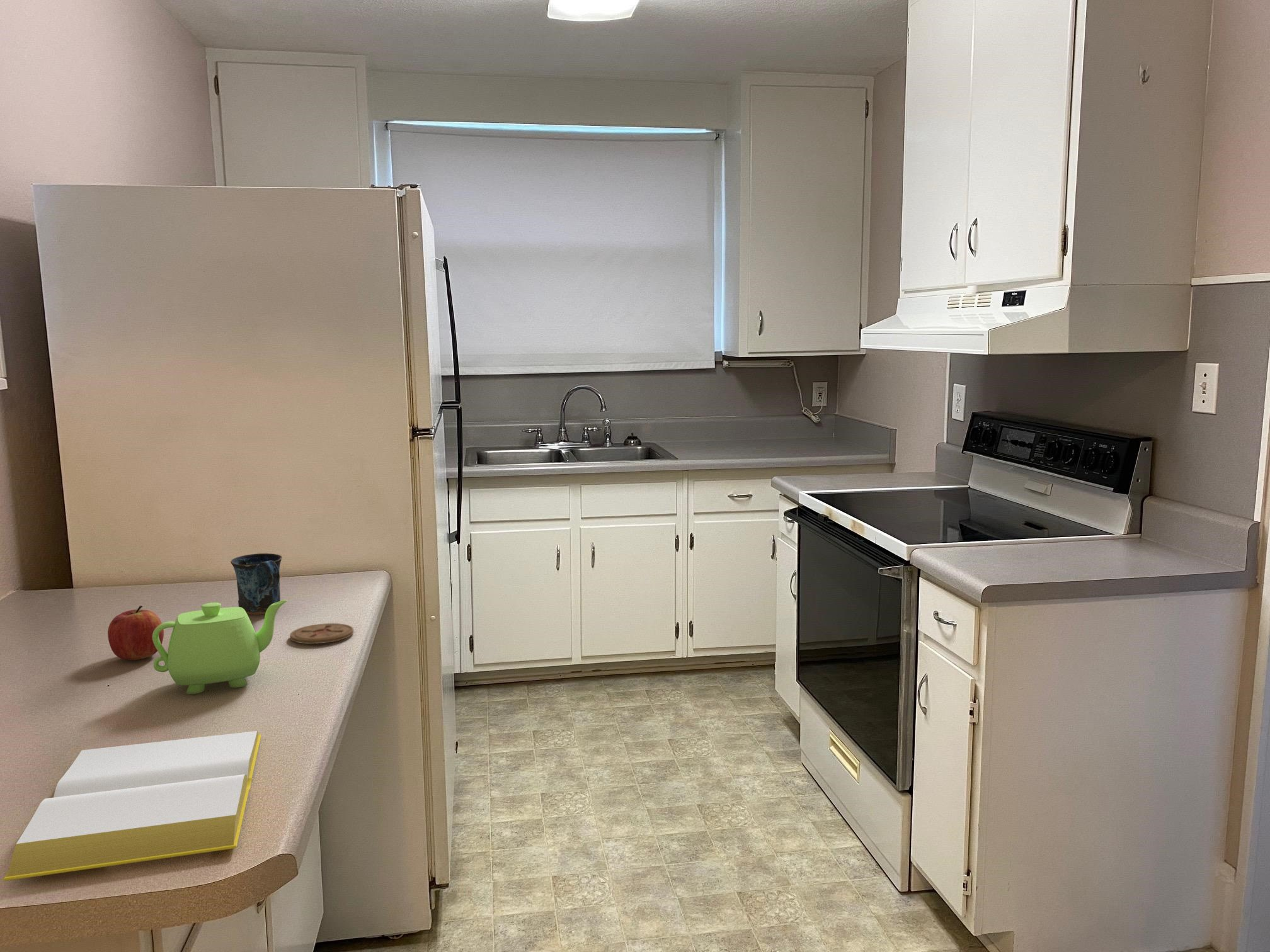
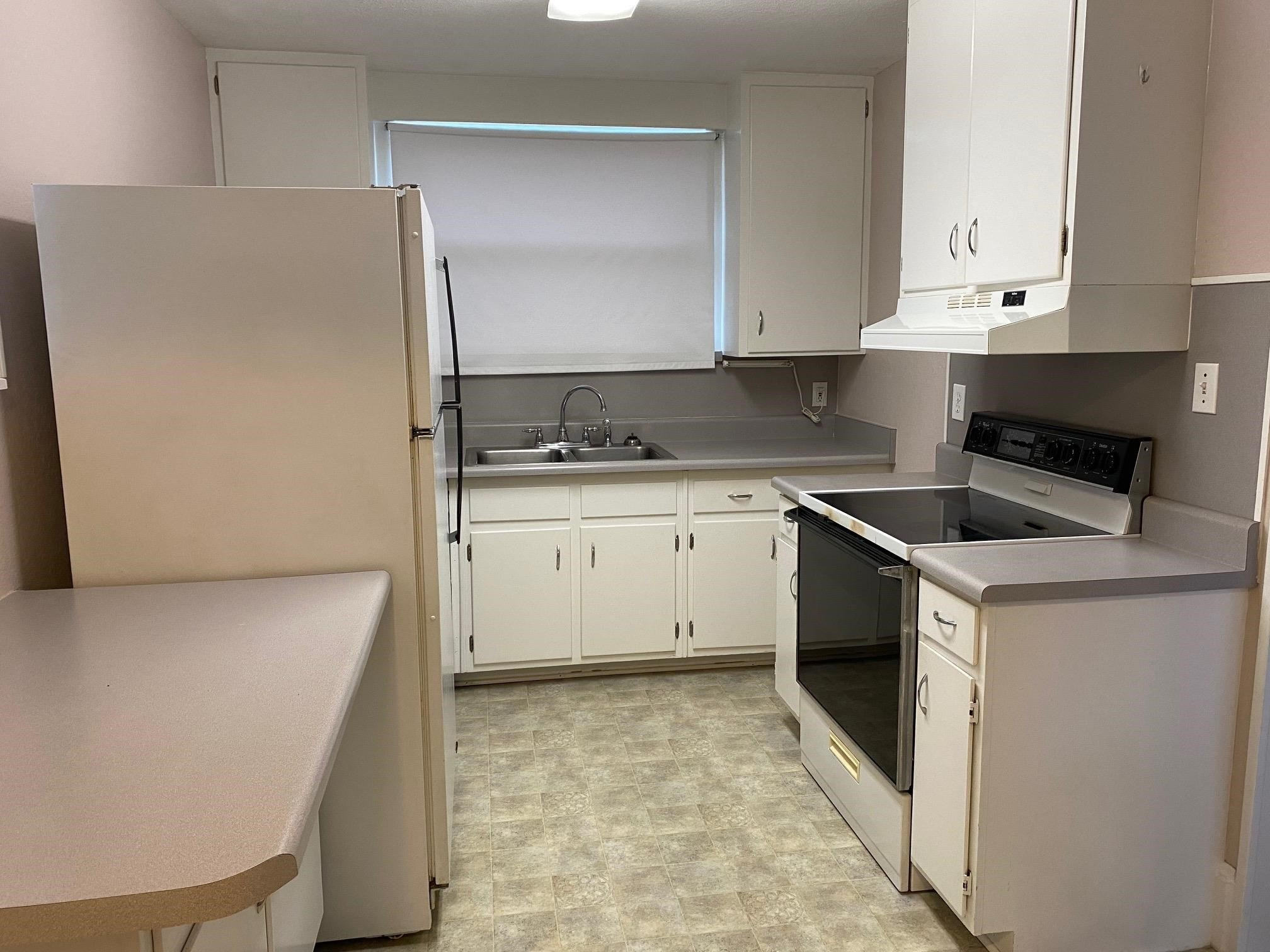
- teapot (222, 642)
- coaster (322, 633)
- mug (257, 586)
- fruit (135, 631)
- notepad (151, 788)
